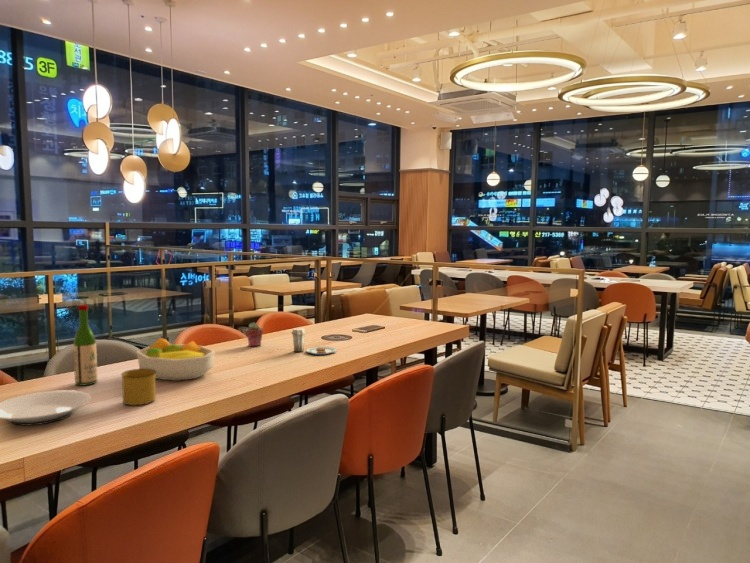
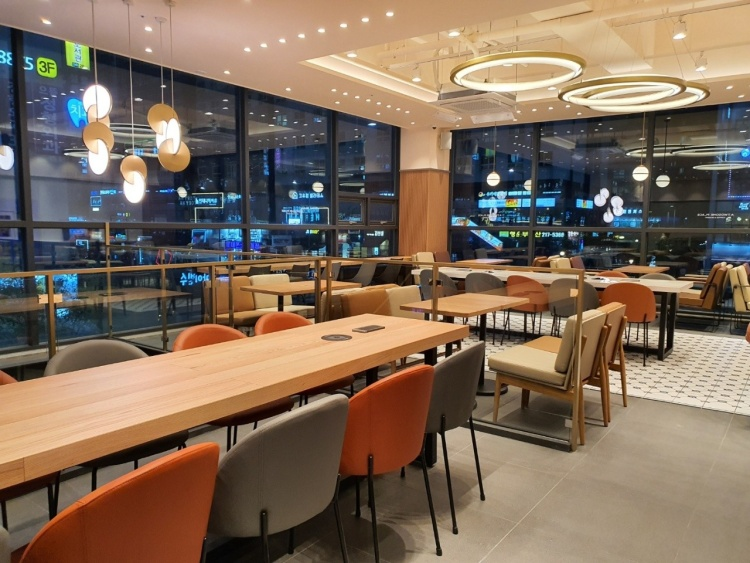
- potted succulent (254, 333)
- plate (313, 347)
- wine bottle (84, 344)
- plate (42, 409)
- mug (136, 386)
- fruit bowl (176, 357)
